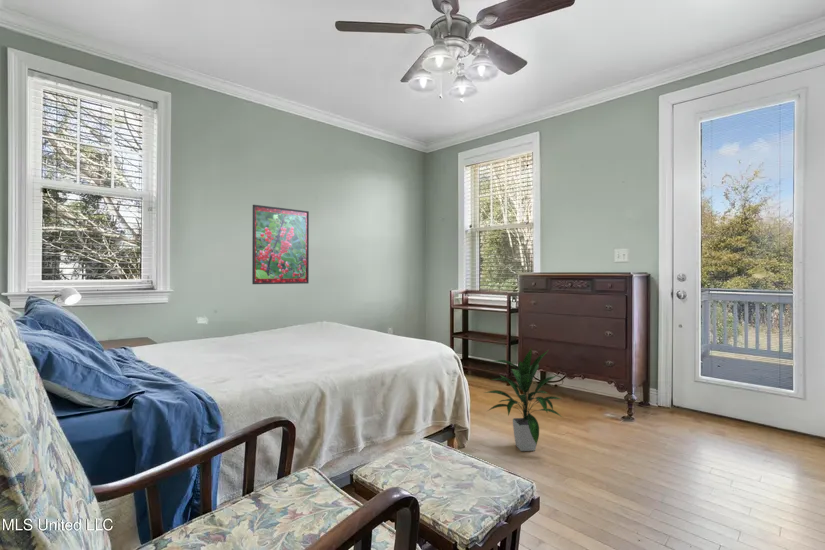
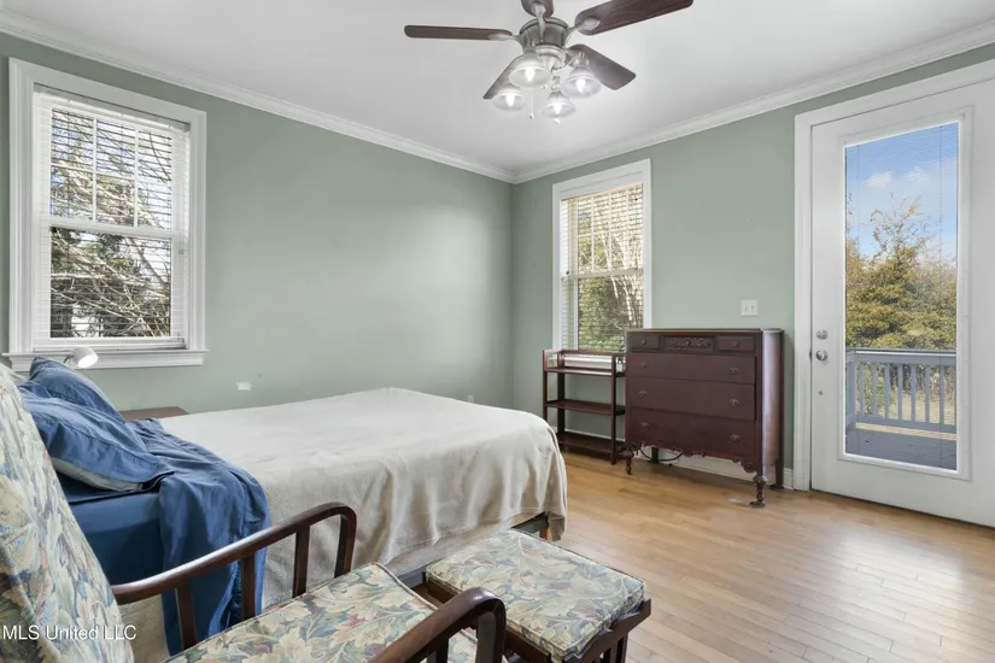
- indoor plant (524, 399)
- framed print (281, 246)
